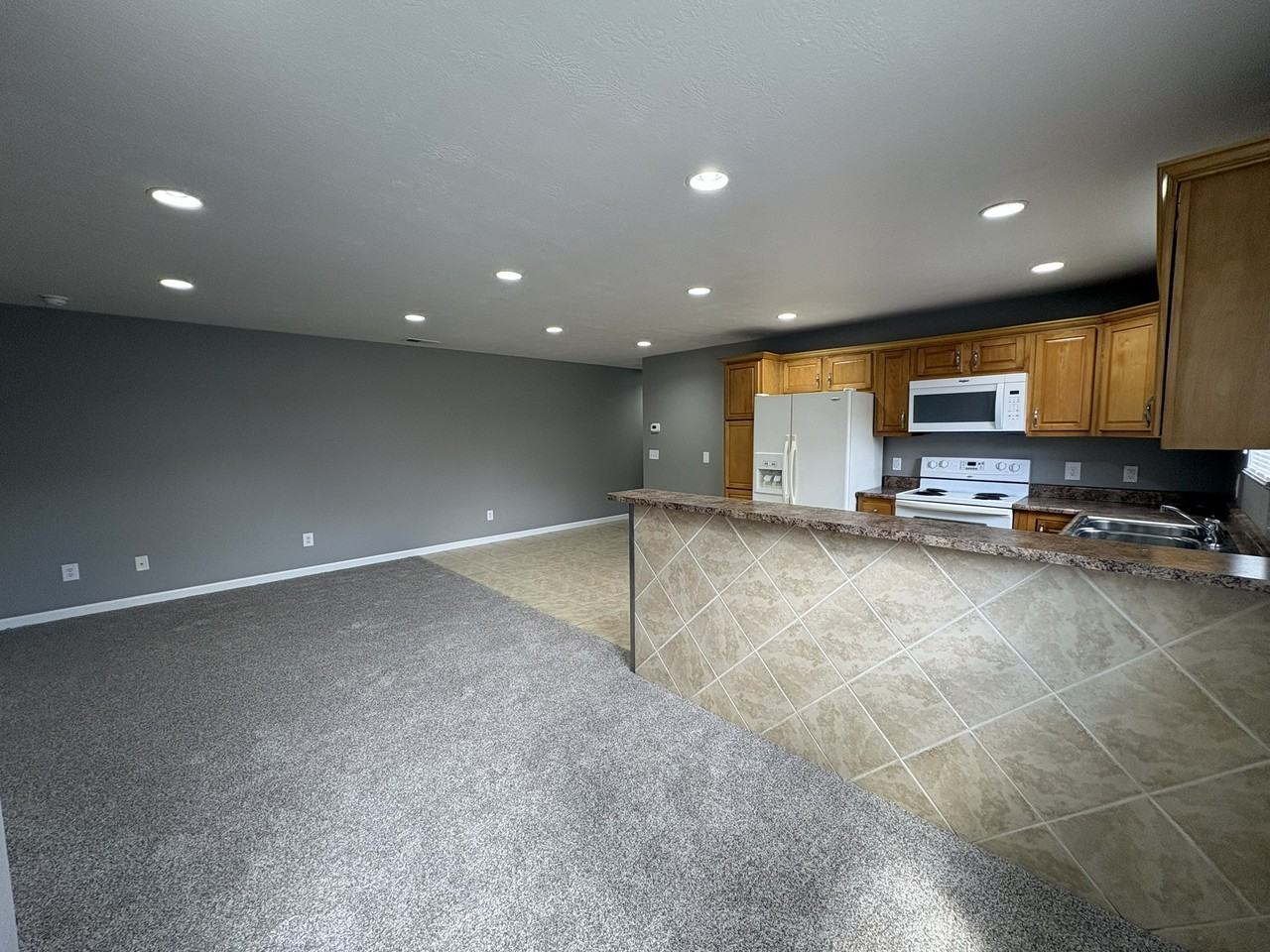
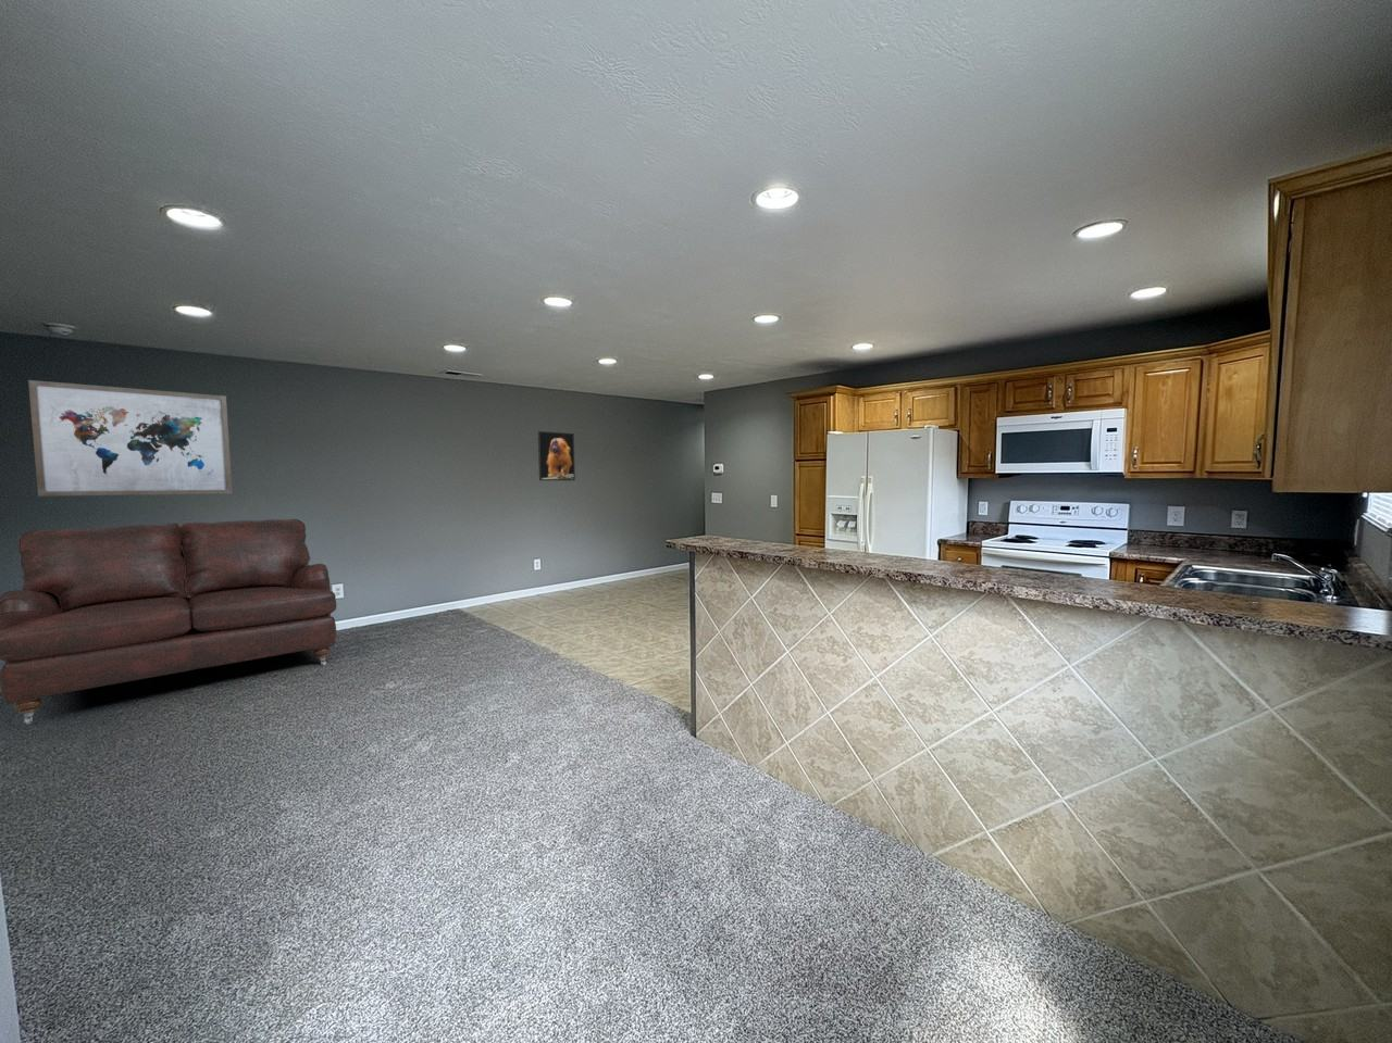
+ wall art (139, 442)
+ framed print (557, 456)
+ sofa (187, 598)
